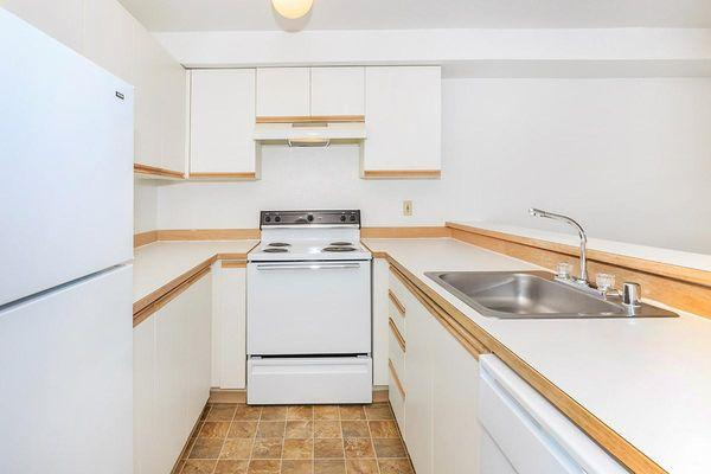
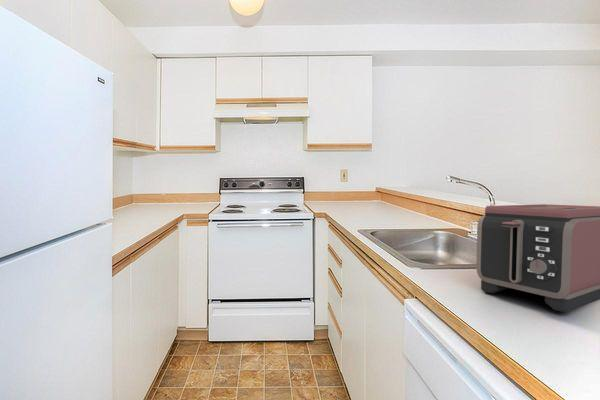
+ toaster (547, 250)
